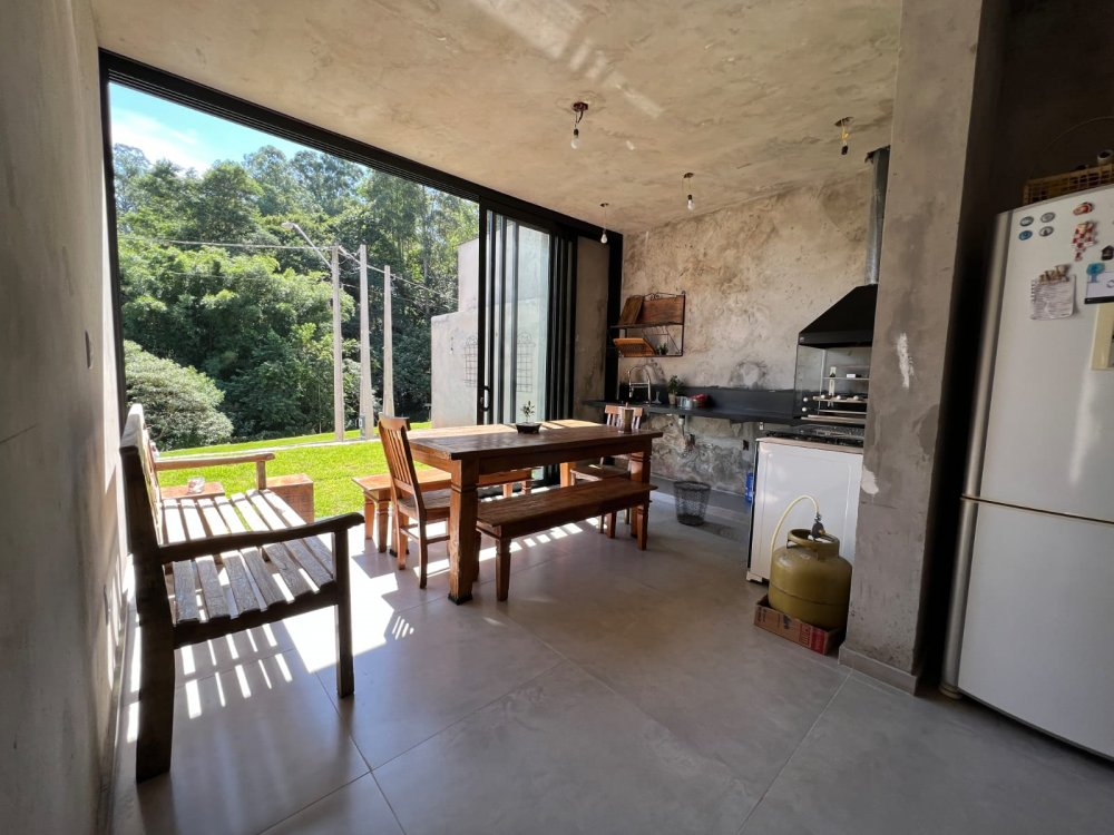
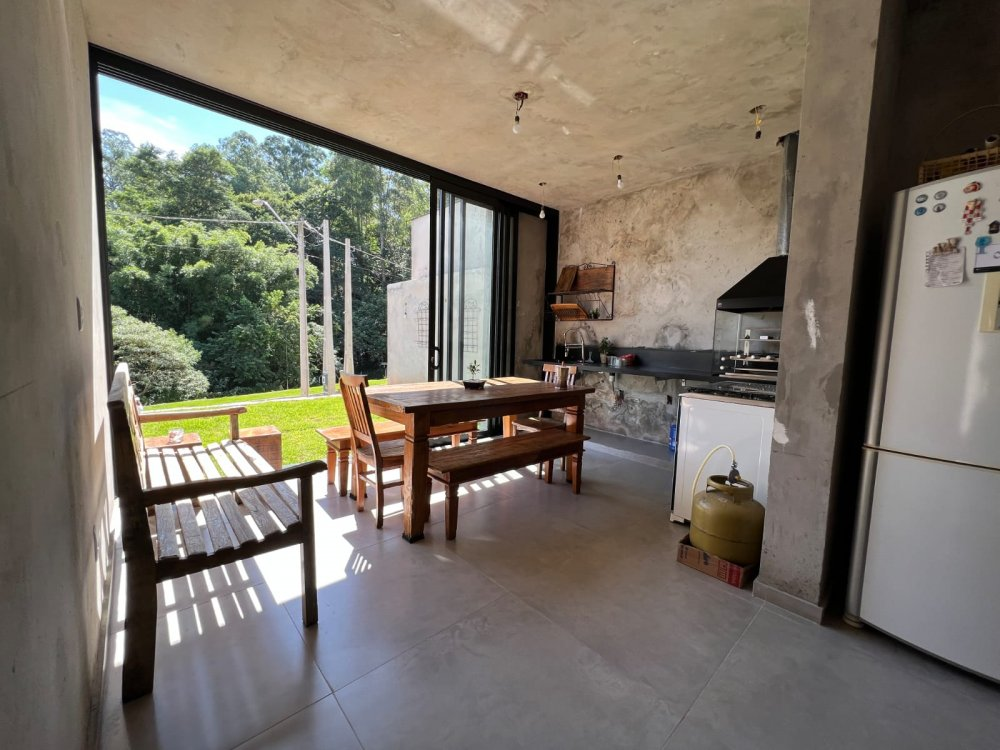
- wastebasket (691, 502)
